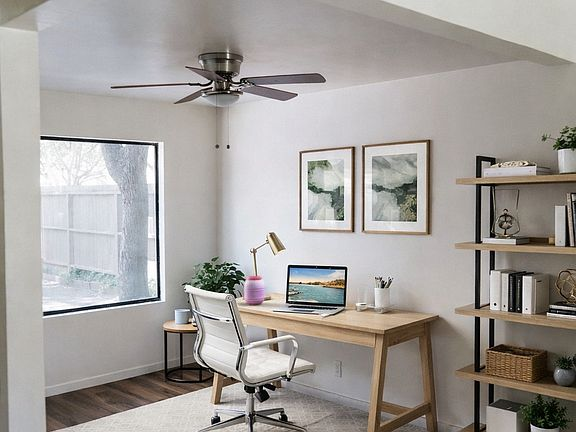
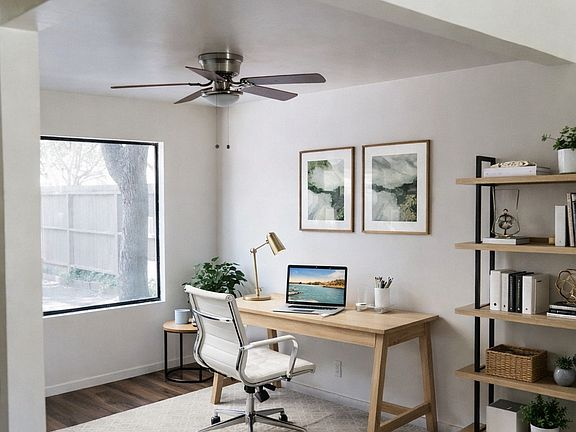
- jar (254, 290)
